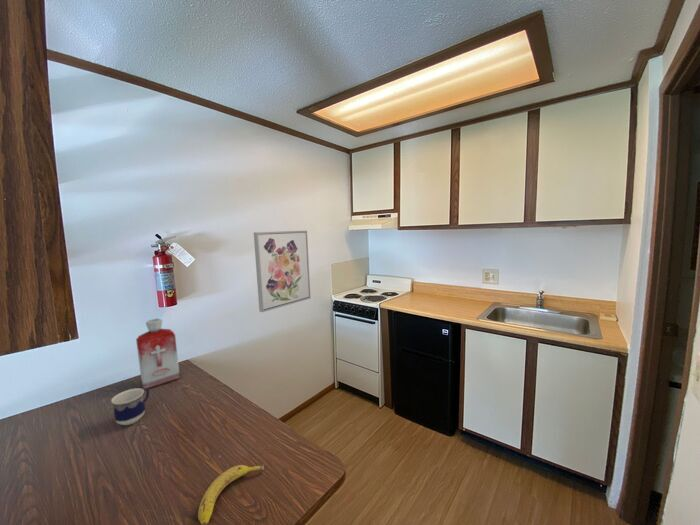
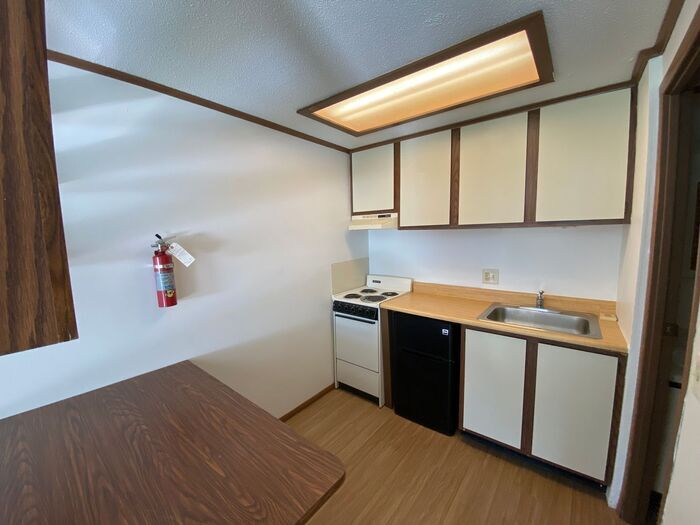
- cup (133, 405)
- bottle (157, 351)
- wall art (284, 268)
- fruit (227, 484)
